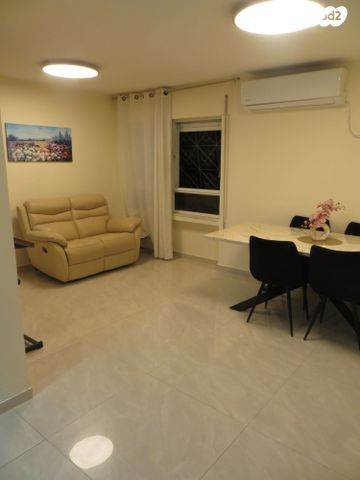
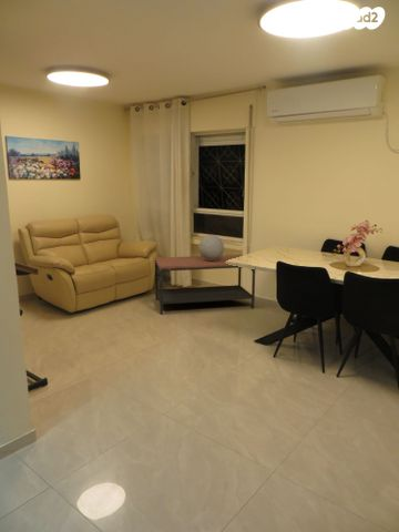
+ coffee table (203, 287)
+ decorative sphere (211, 247)
